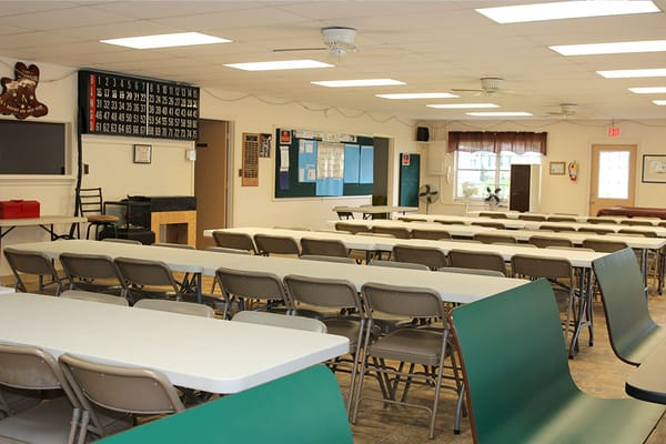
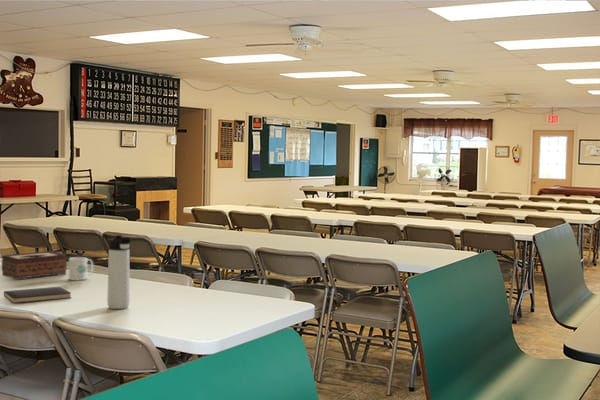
+ mug (81, 268)
+ thermos bottle (120, 272)
+ tissue box (34, 264)
+ hardcover book (37, 294)
